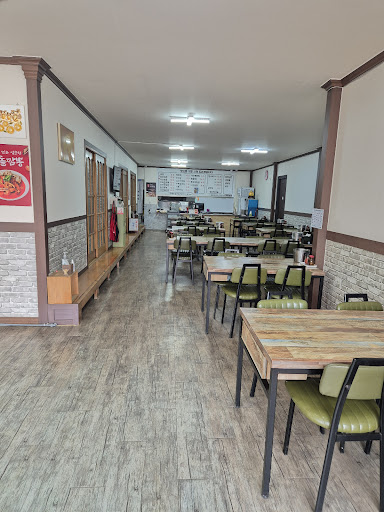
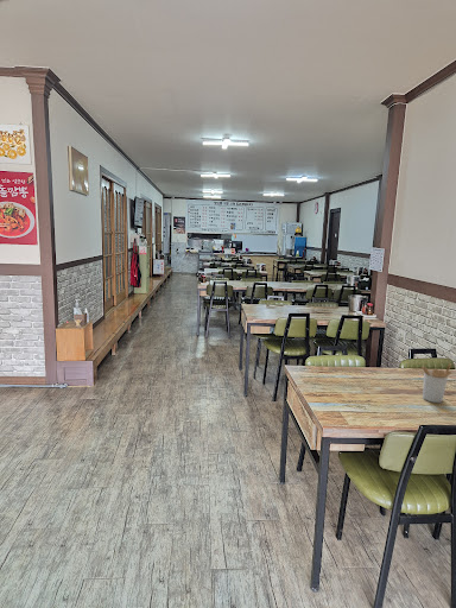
+ utensil holder (436, 382)
